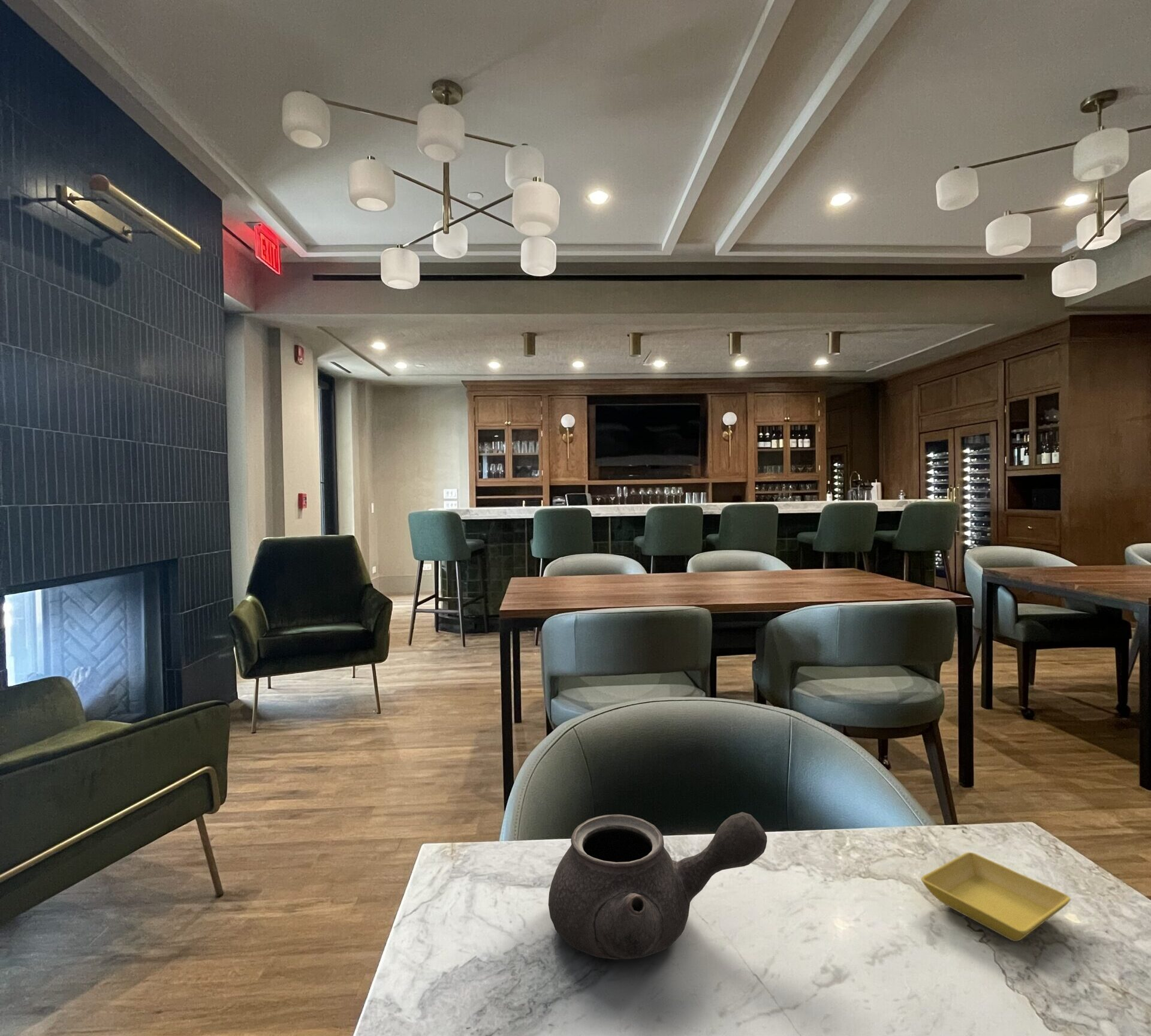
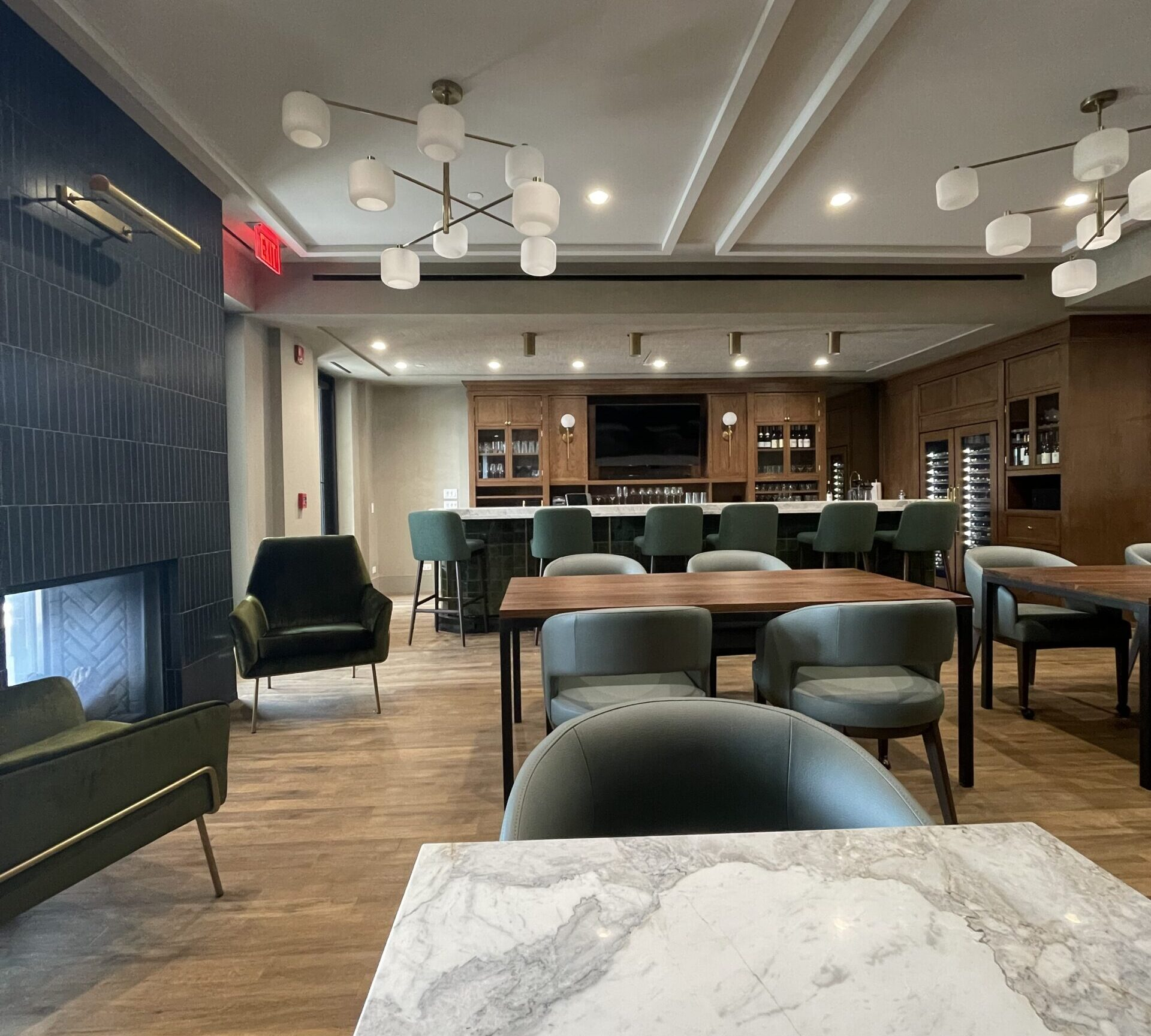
- teapot (657, 873)
- saucer (993, 898)
